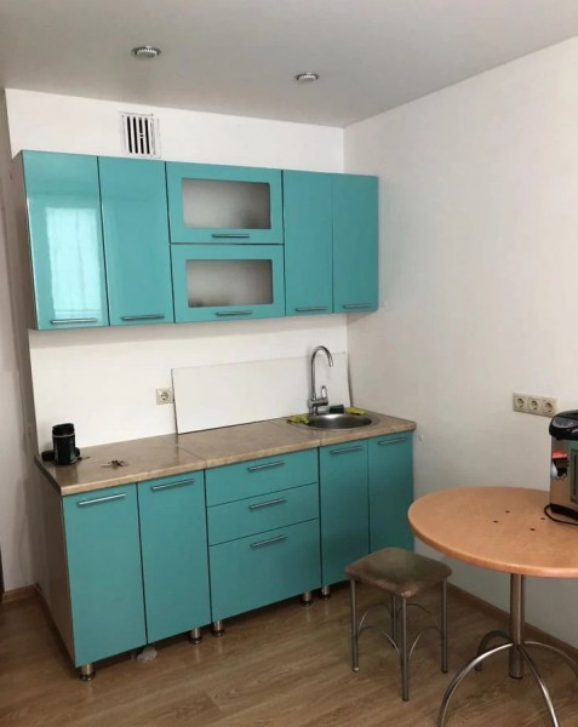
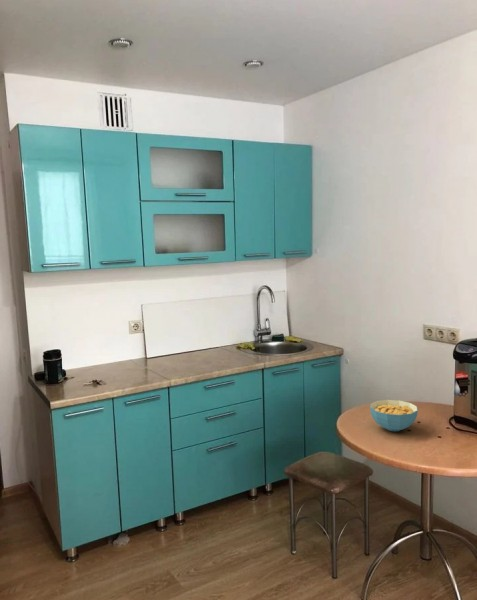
+ cereal bowl (393, 417)
